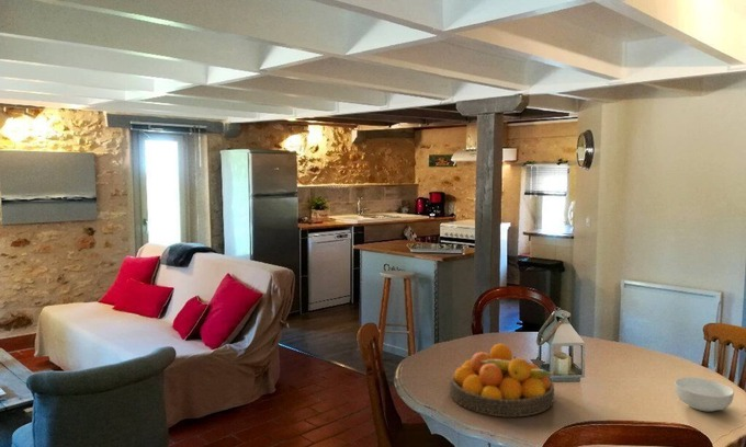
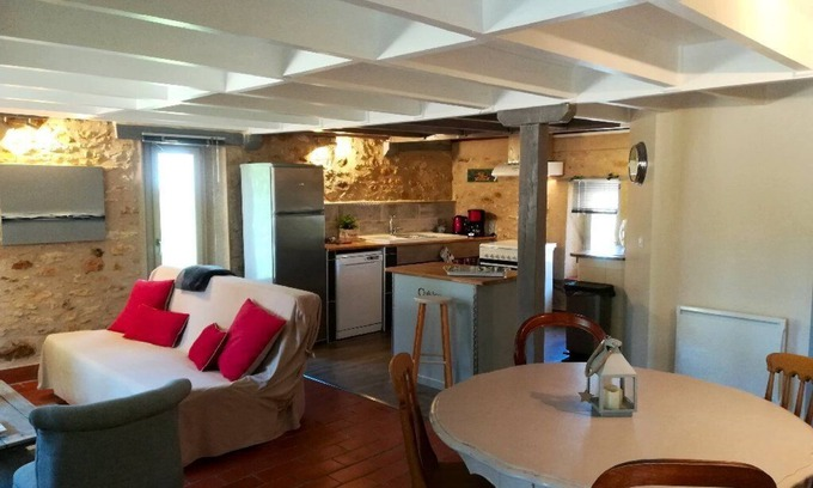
- cereal bowl (703, 396)
- fruit bowl (500, 374)
